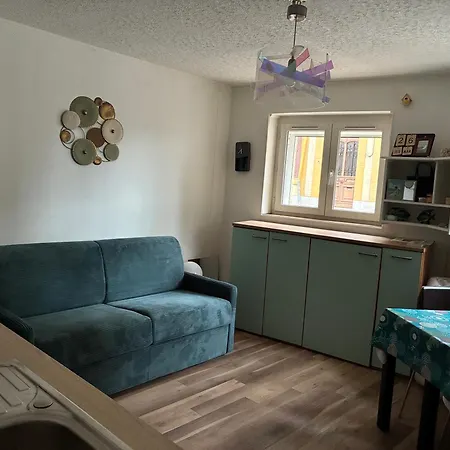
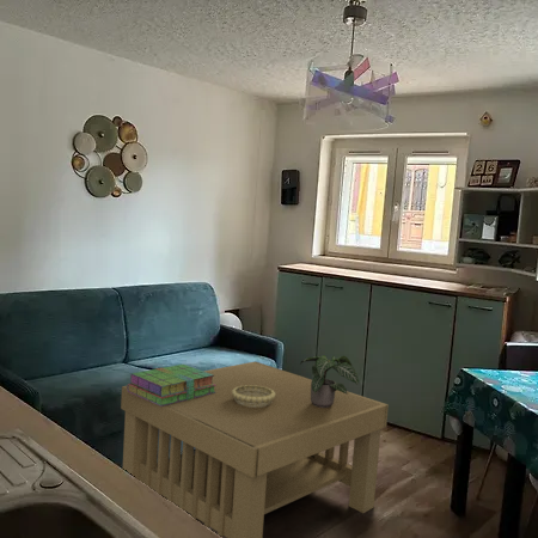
+ coffee table (251, 447)
+ potted plant (328, 380)
+ stack of books (172, 383)
+ decorative bowl (253, 396)
